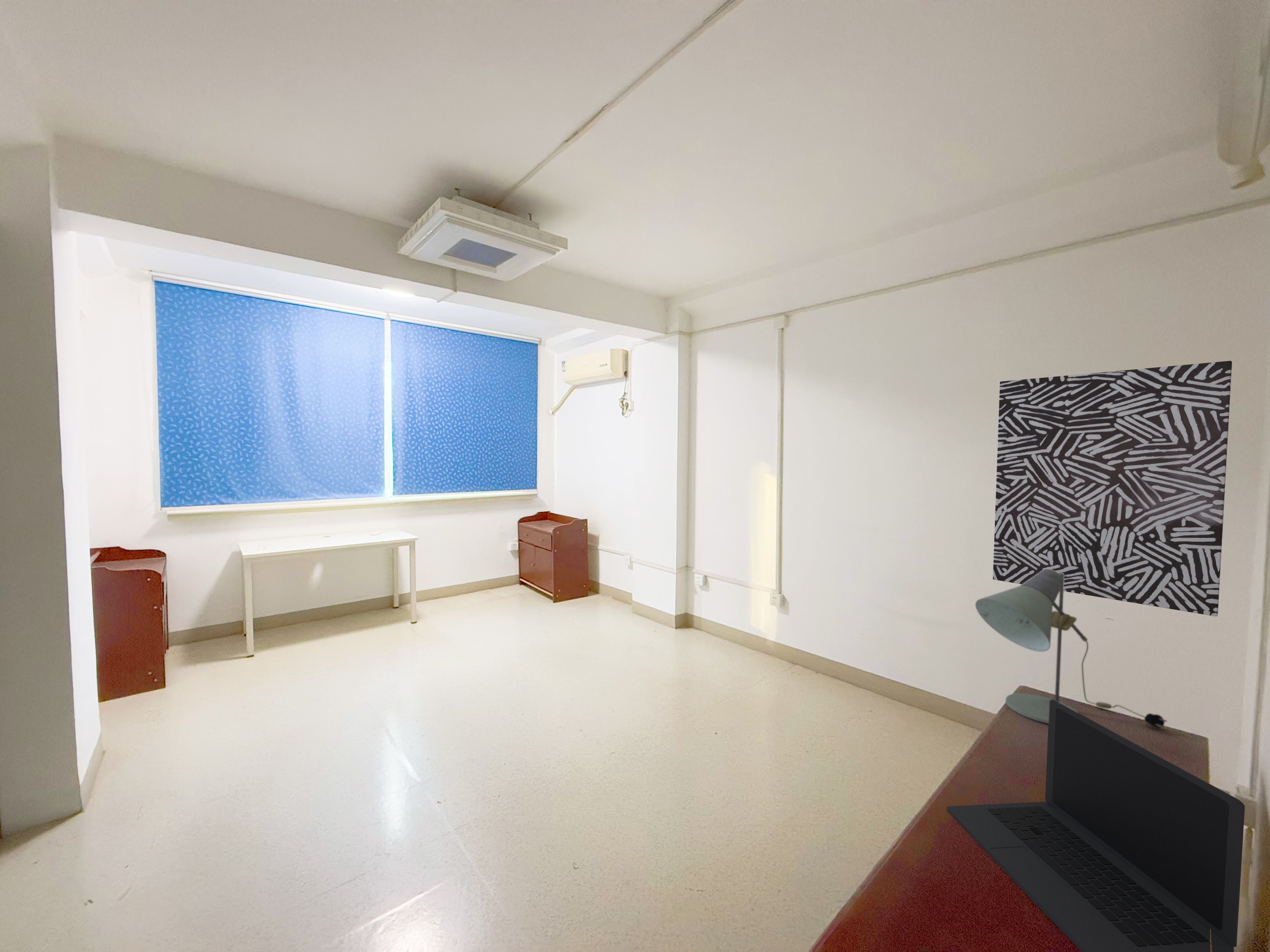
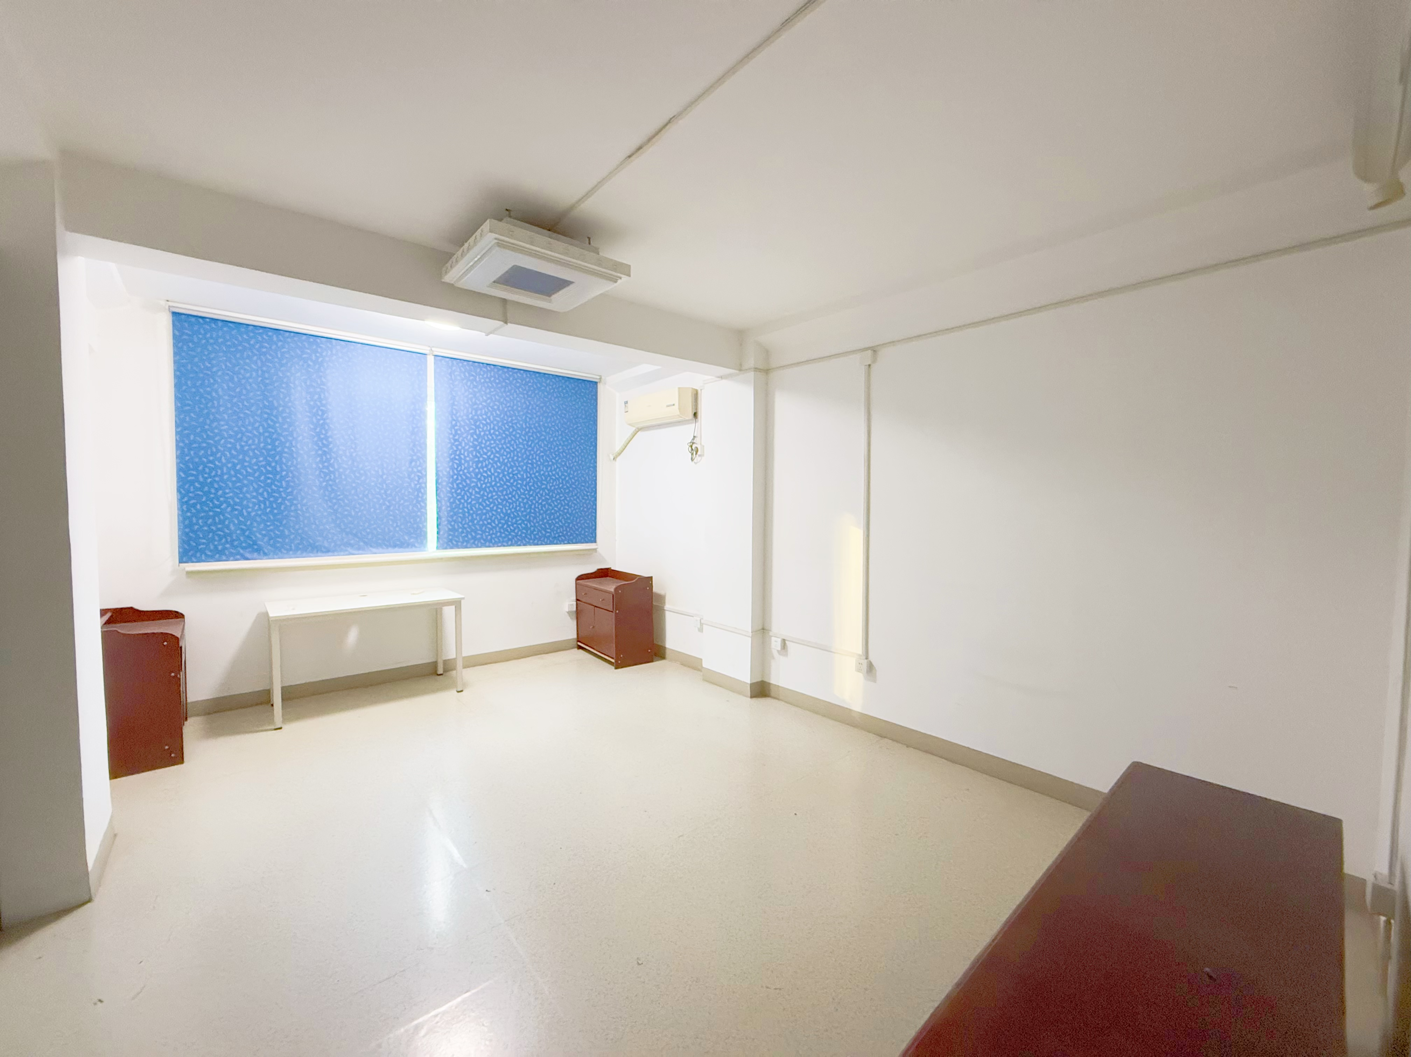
- wall art (1096, 485)
- desk lamp (1061, 645)
- laptop (1069, 808)
